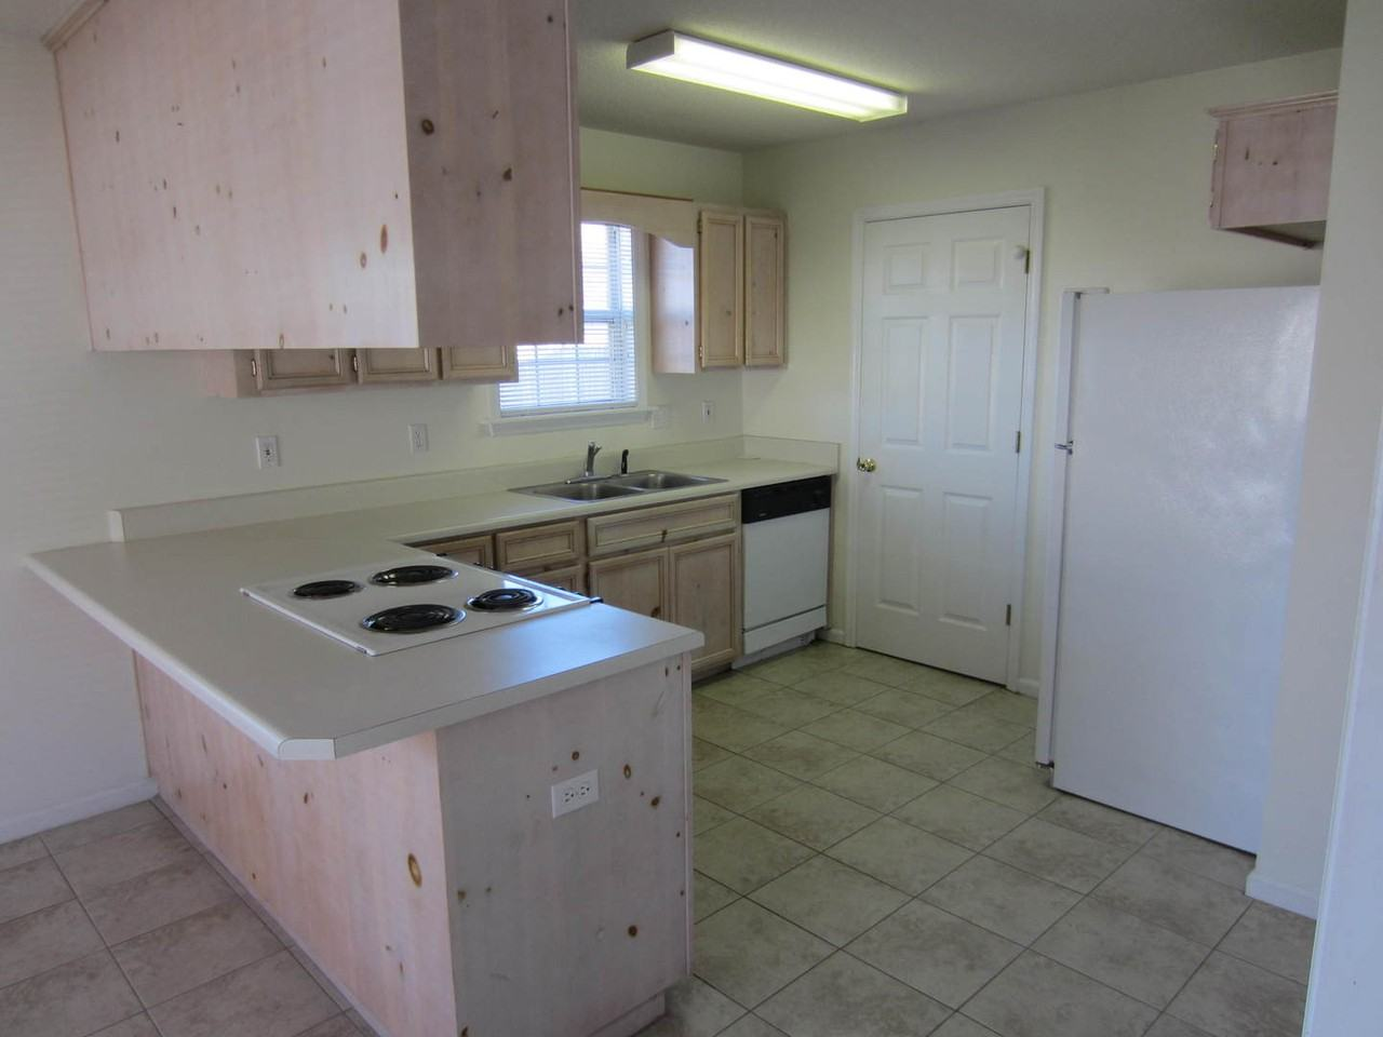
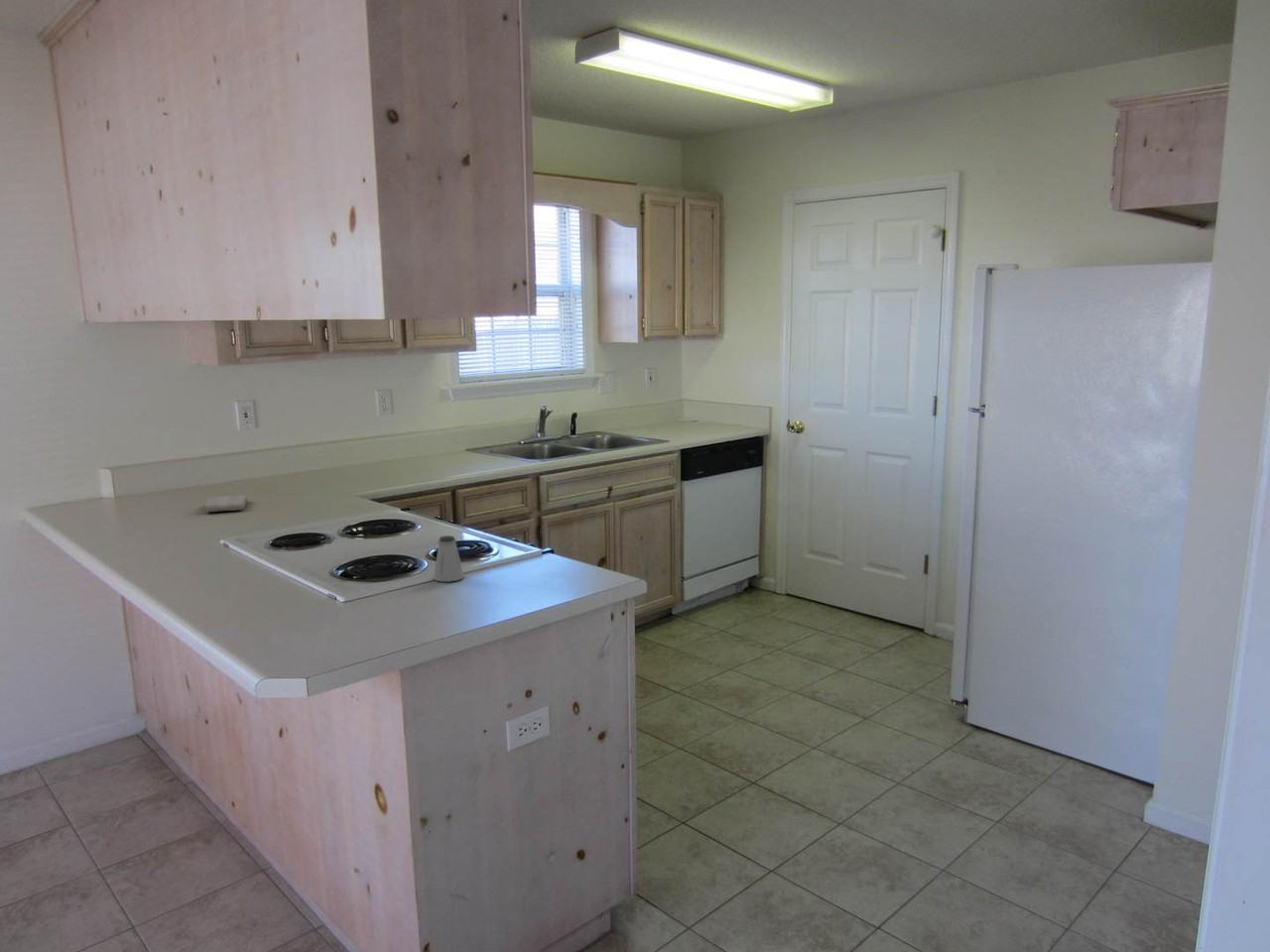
+ washcloth (227, 502)
+ saltshaker (447, 557)
